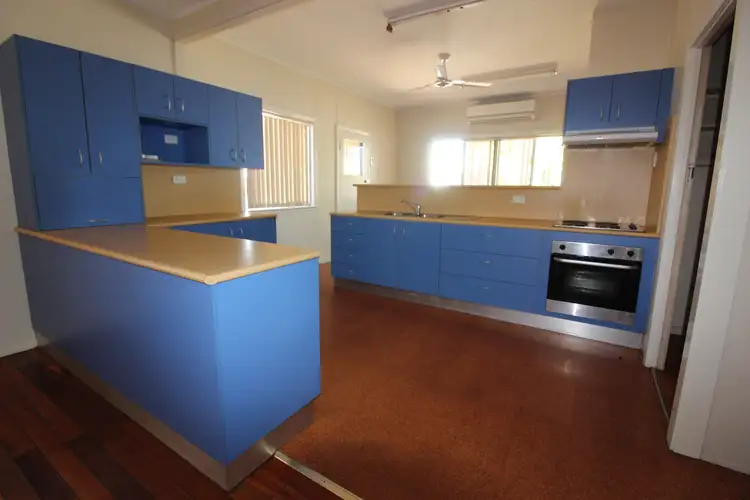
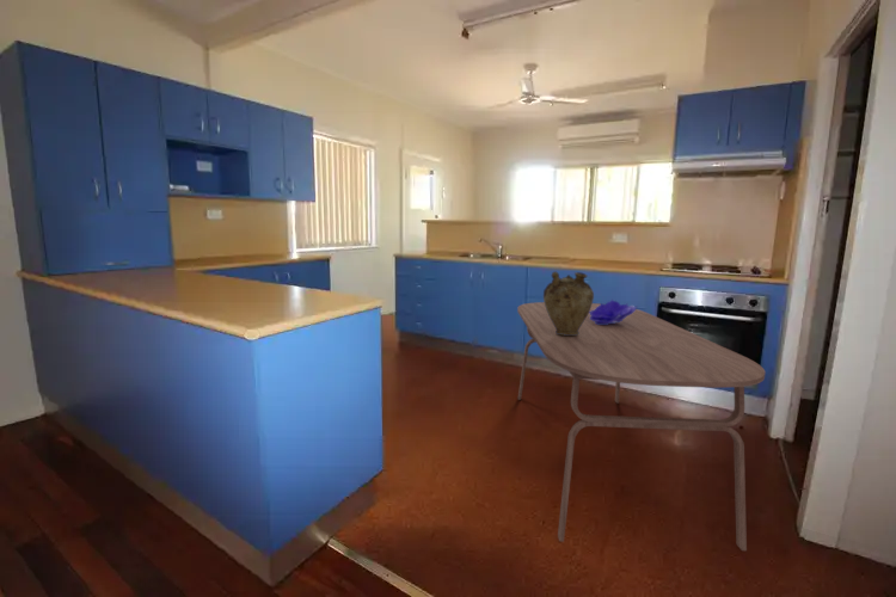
+ dining table (605, 380)
+ decorative bowl (608, 310)
+ vase (567, 302)
